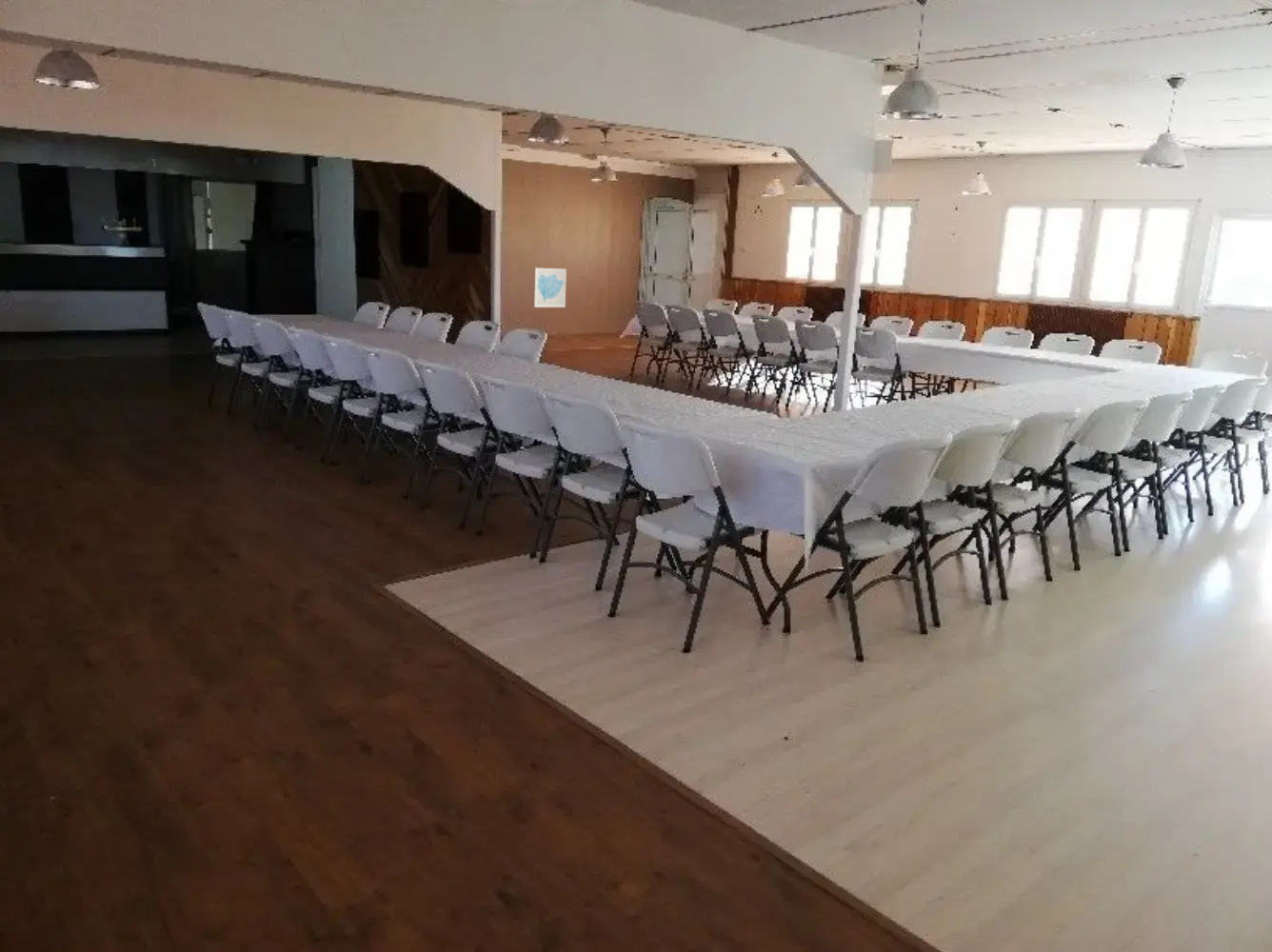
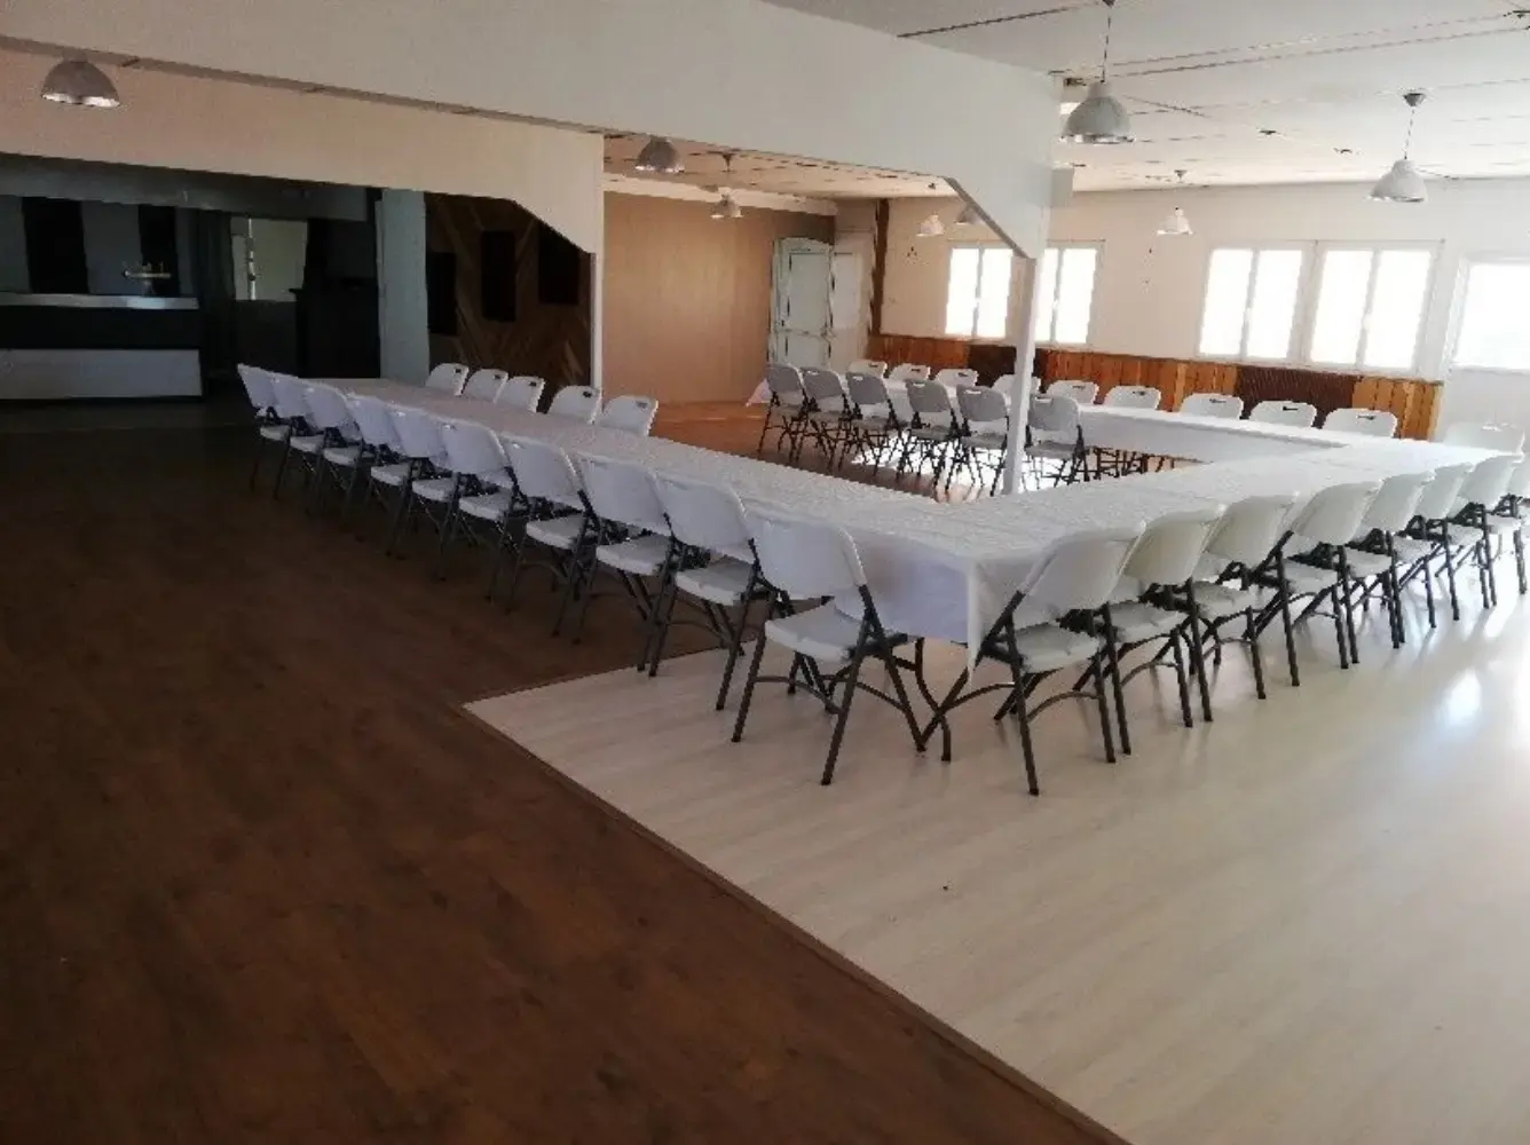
- wall art (550, 288)
